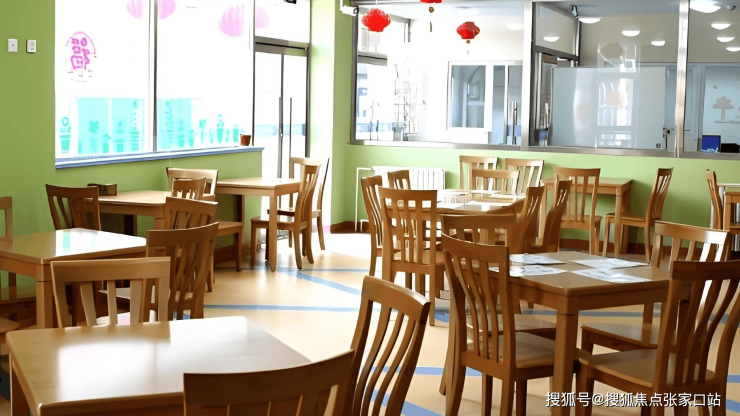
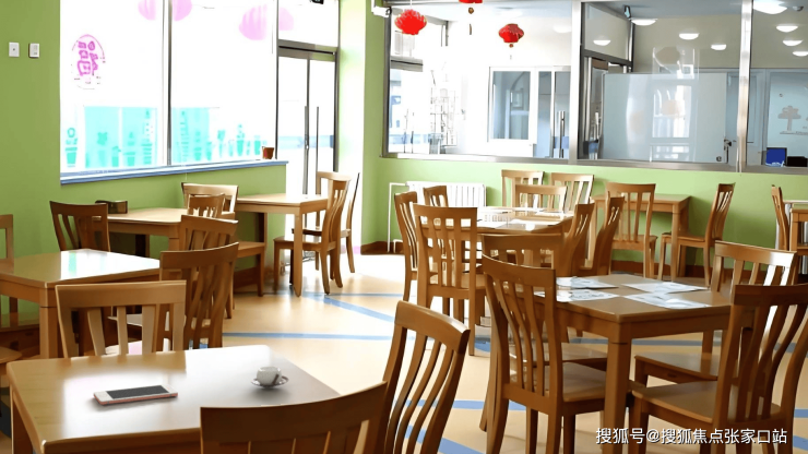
+ cell phone (135, 394)
+ cup (269, 378)
